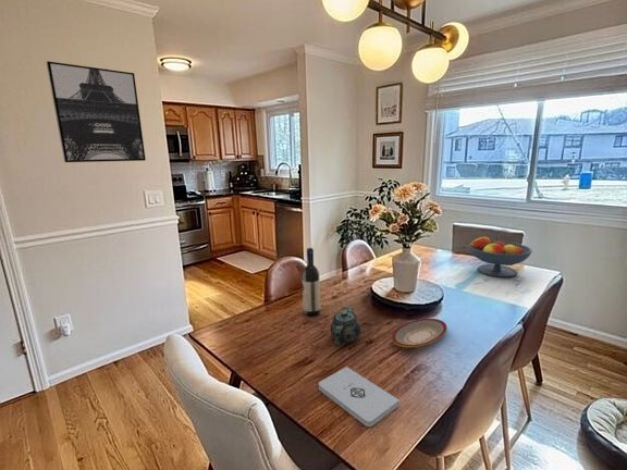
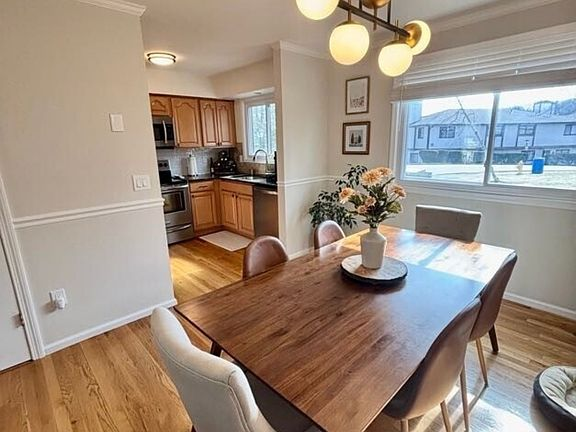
- wine bottle (310, 281)
- chinaware (344, 325)
- fruit bowl (497, 255)
- plate (419, 334)
- notepad (356, 394)
- wall art (100, 115)
